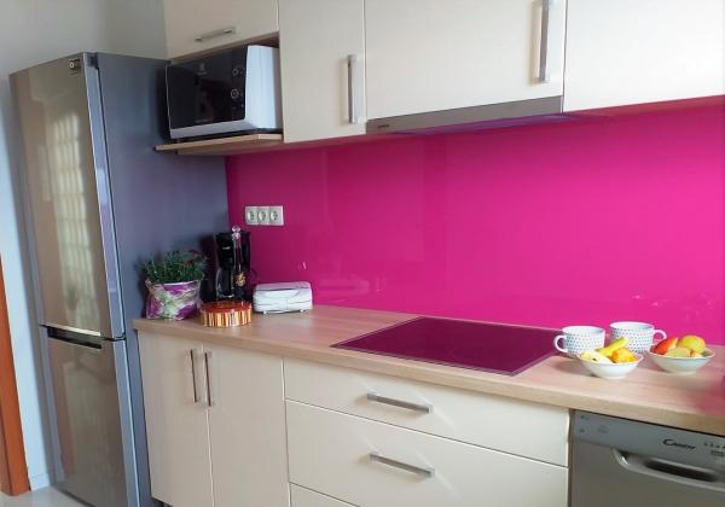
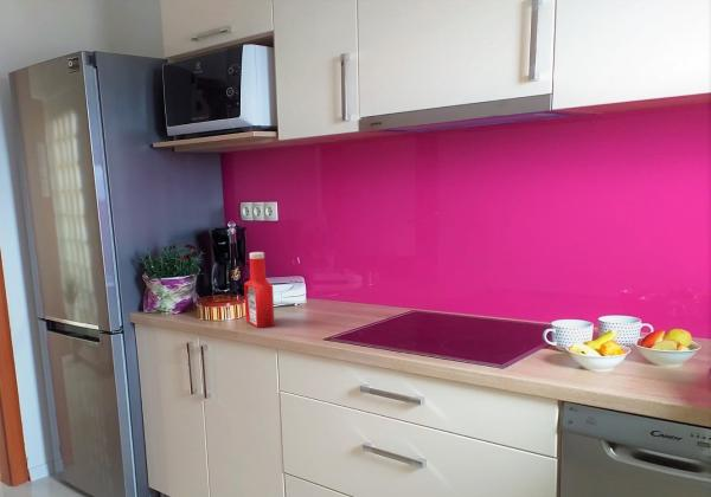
+ soap bottle (258, 288)
